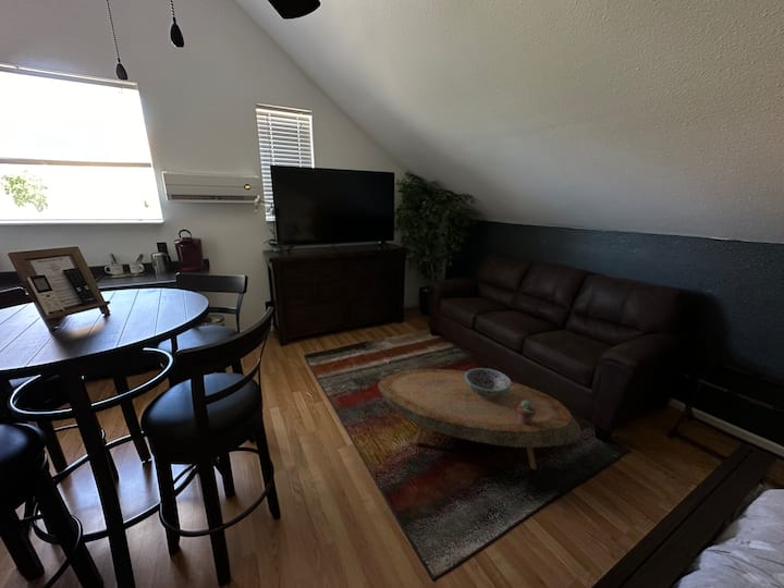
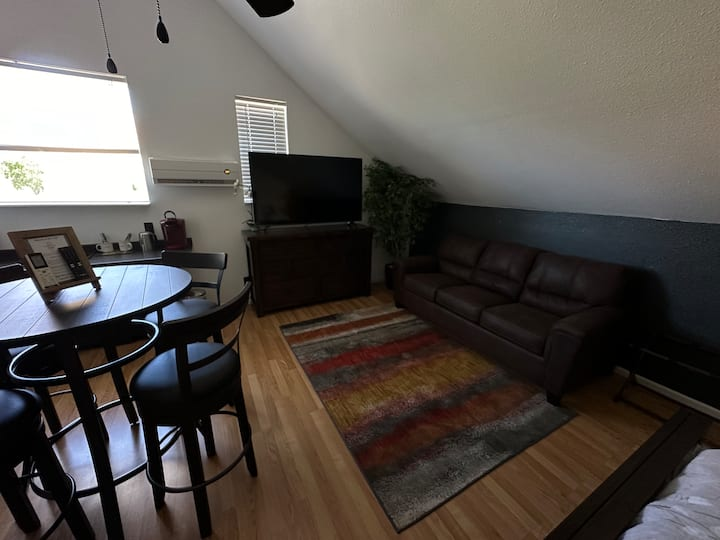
- coffee table (470, 415)
- potted succulent (526, 411)
- decorative bowl (486, 385)
